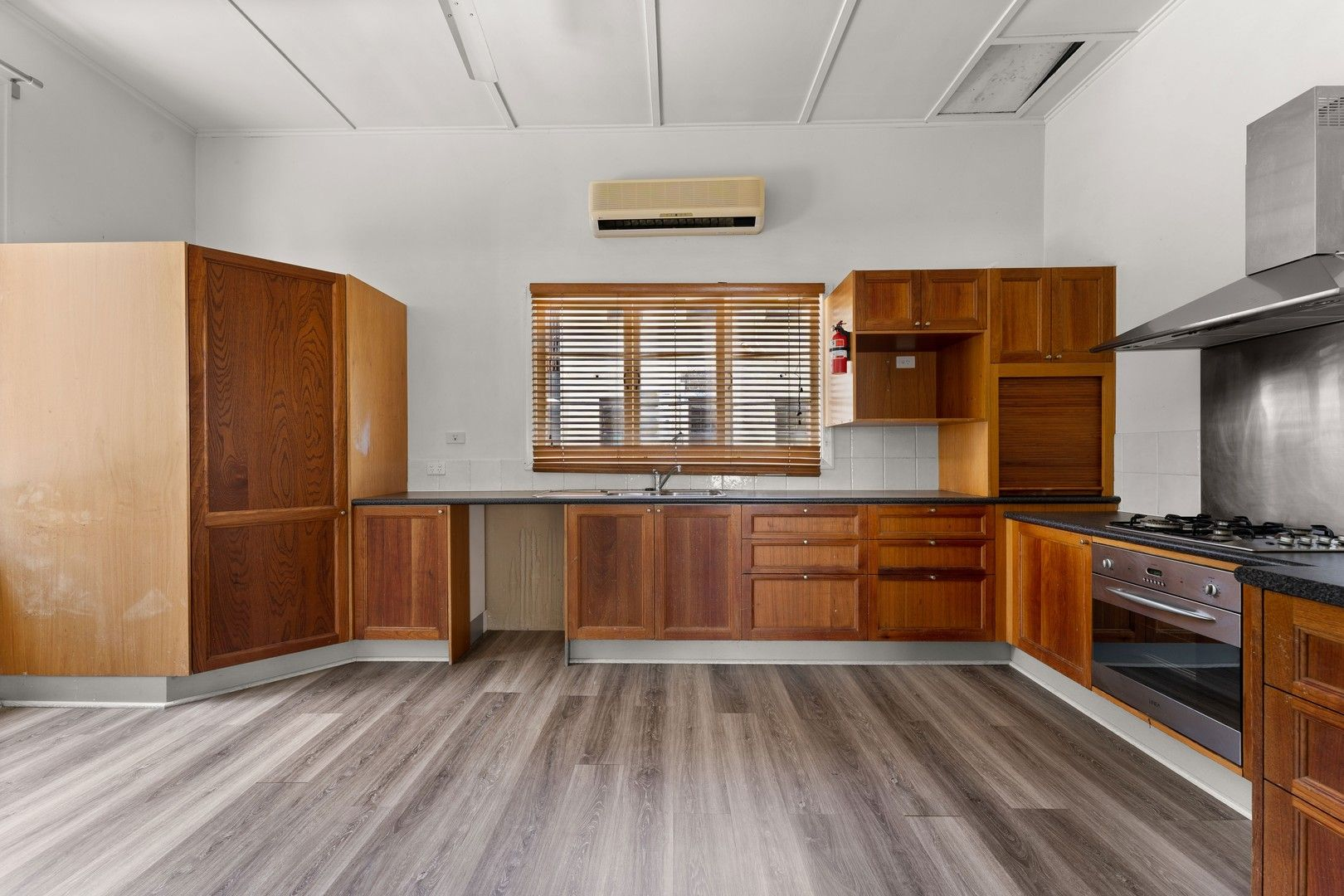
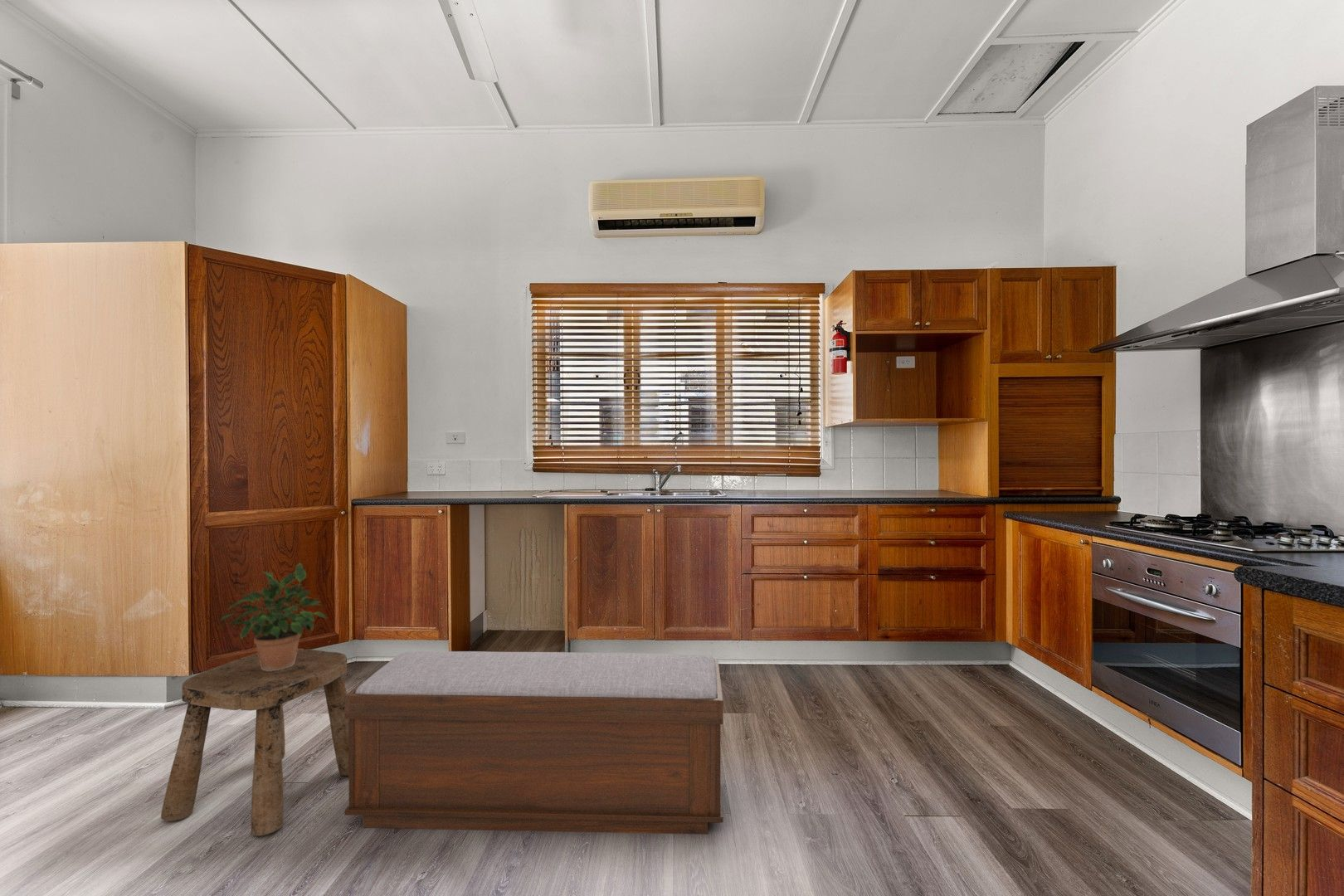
+ bench (546, 733)
+ potted plant (269, 618)
+ stool (270, 730)
